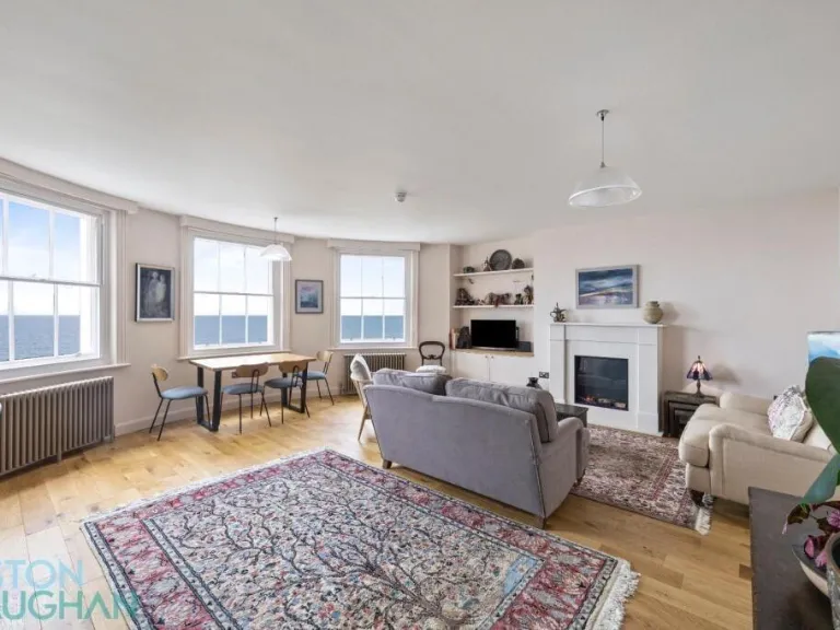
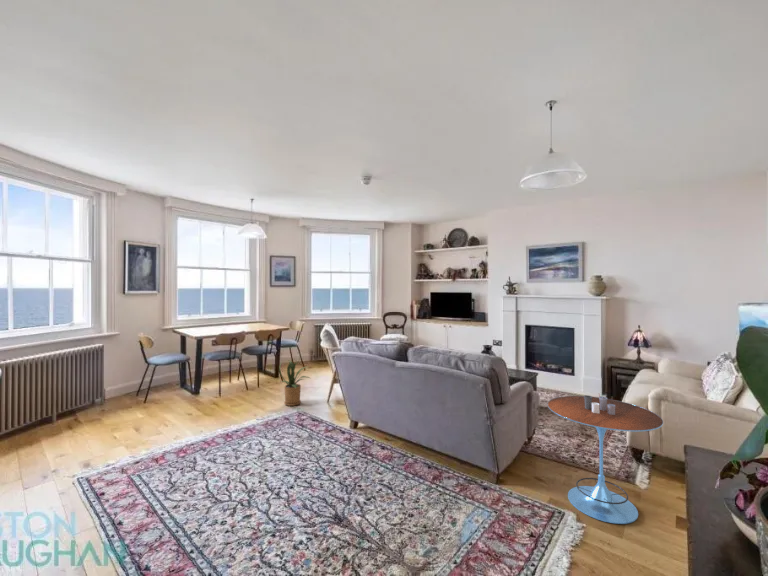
+ house plant (295, 380)
+ side table (601, 448)
